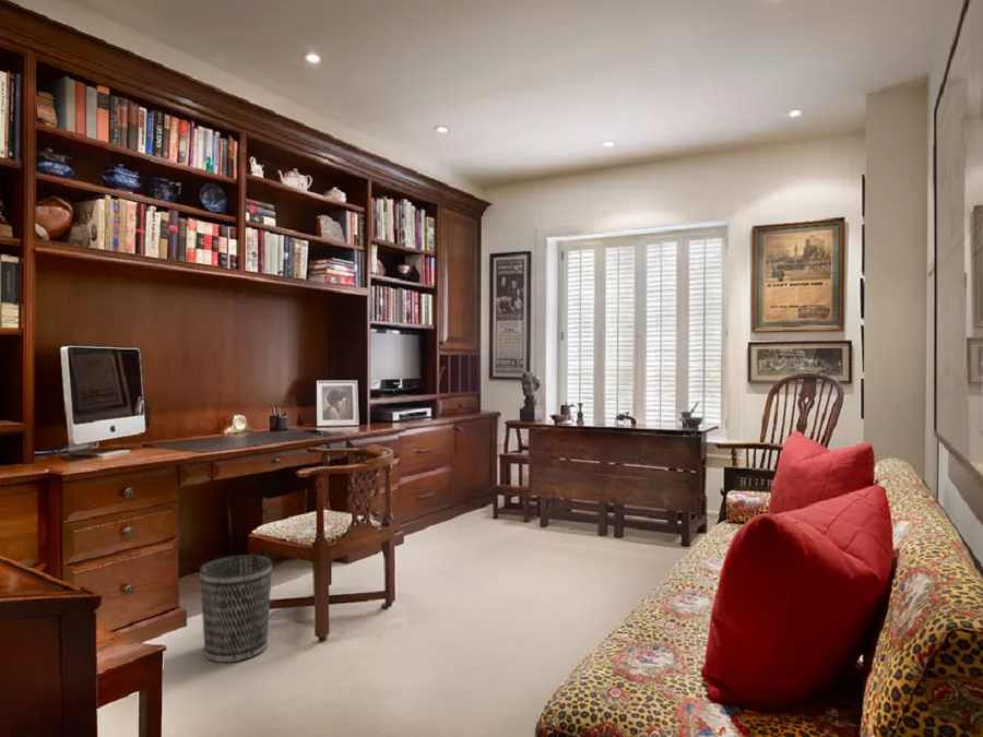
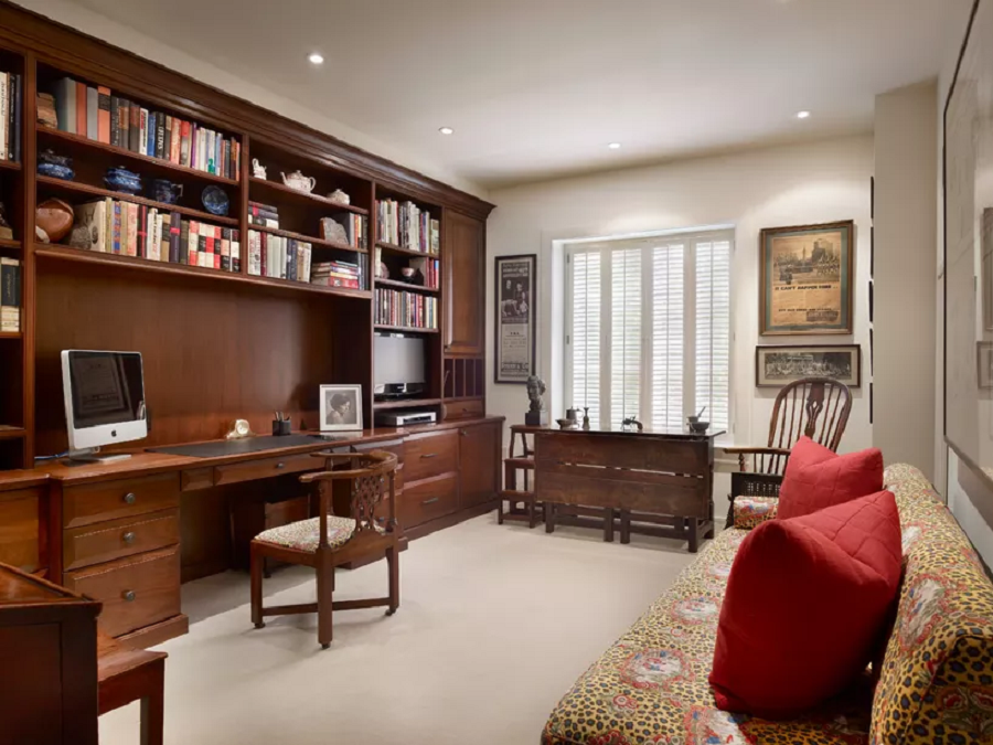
- wastebasket (236, 607)
